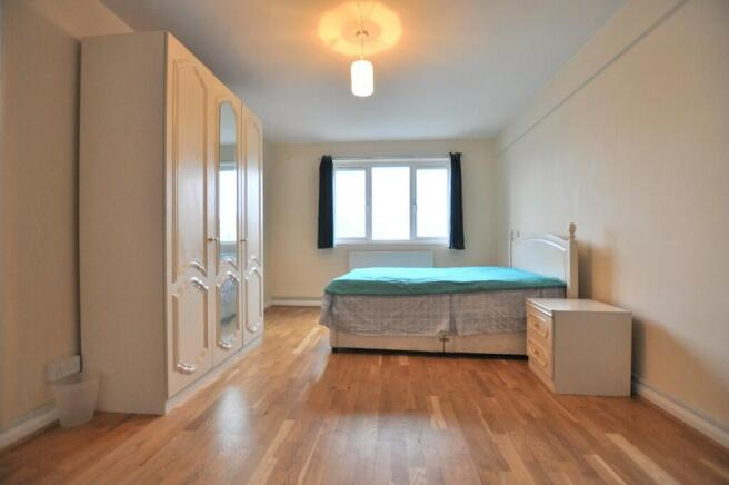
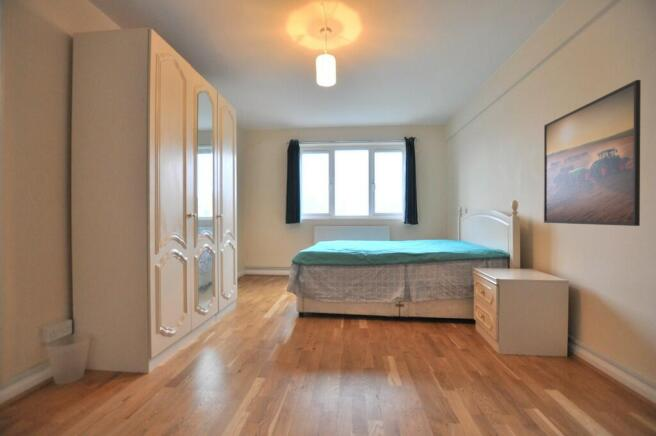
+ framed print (582, 165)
